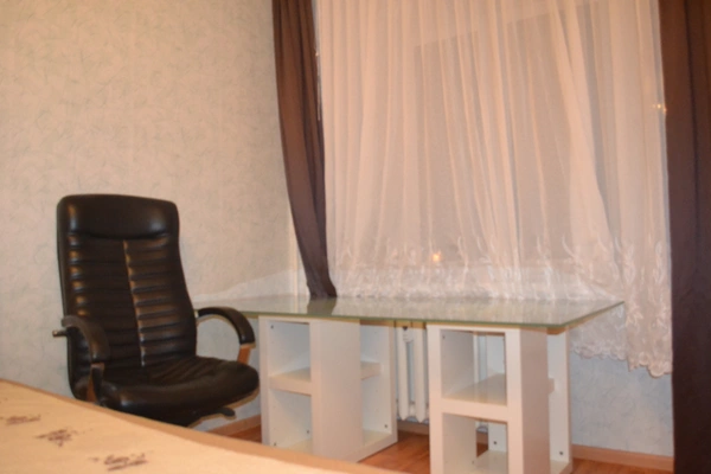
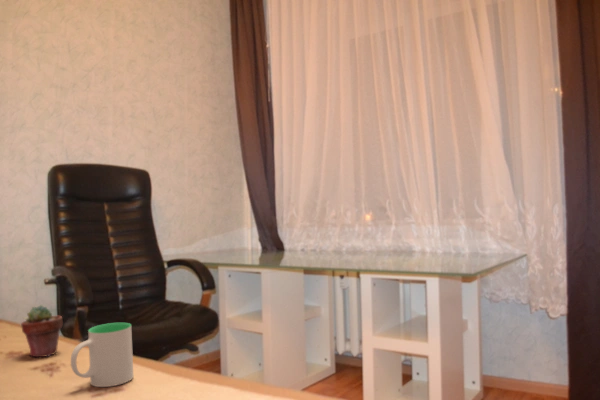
+ mug (102, 356)
+ potted succulent (42, 329)
